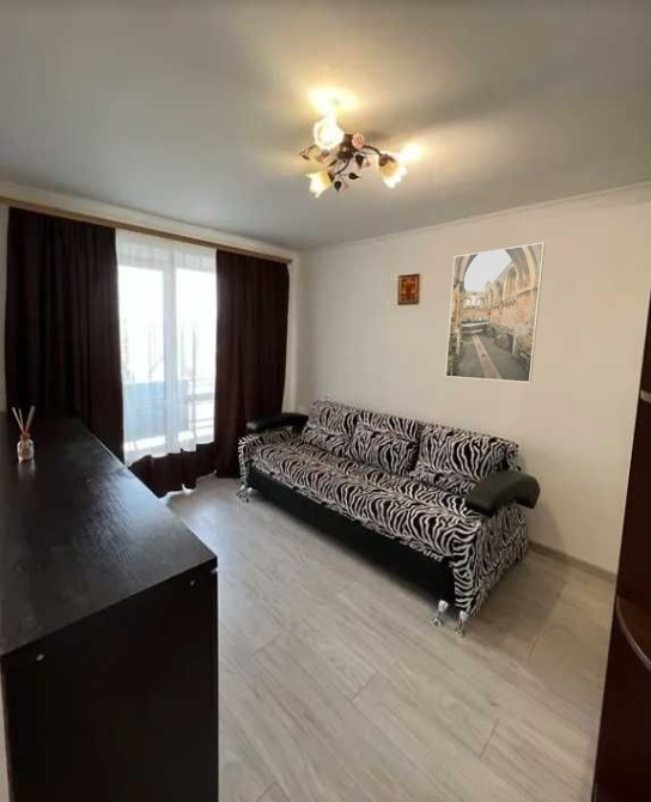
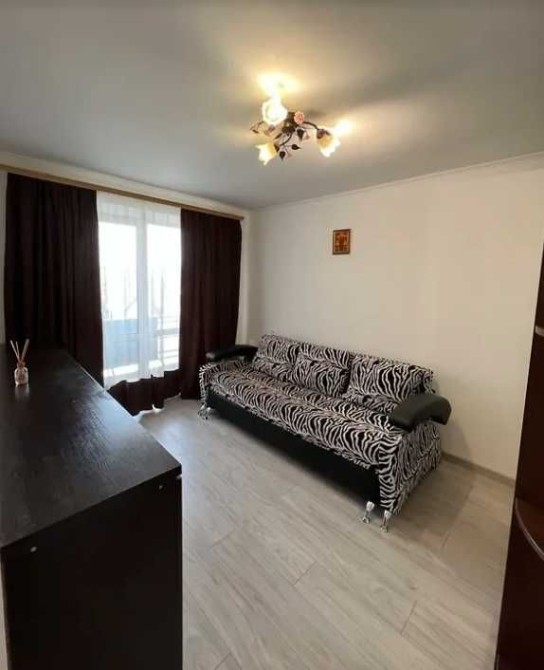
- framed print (489, 316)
